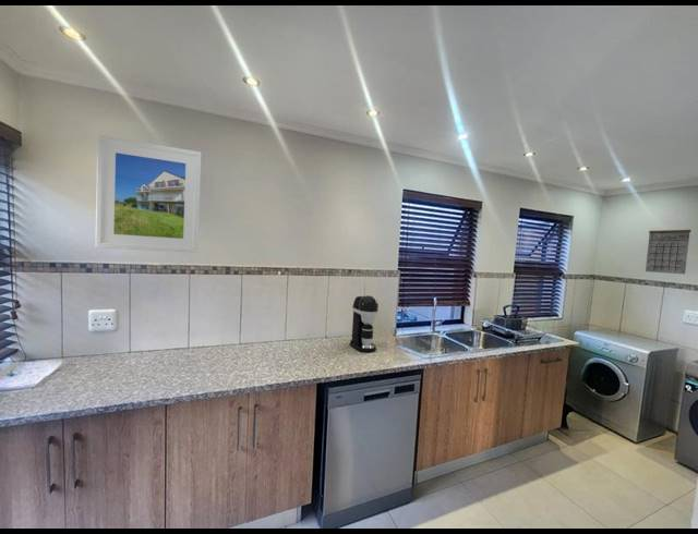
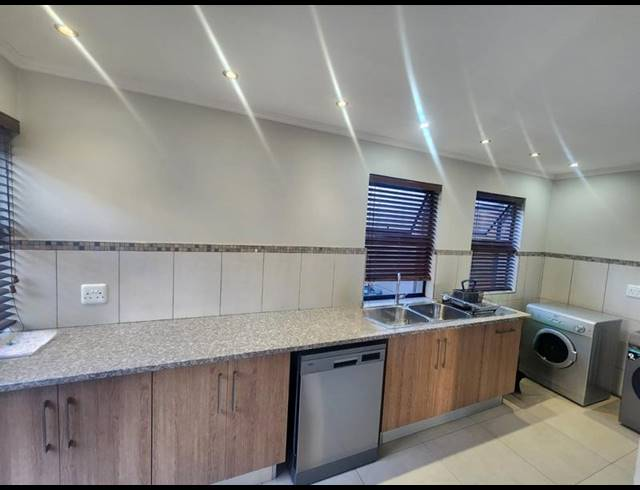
- coffee maker (364, 320)
- calendar (667, 246)
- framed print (151, 197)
